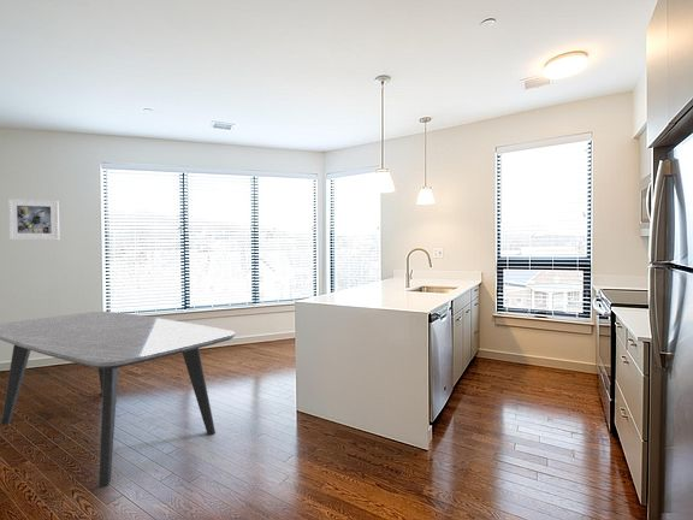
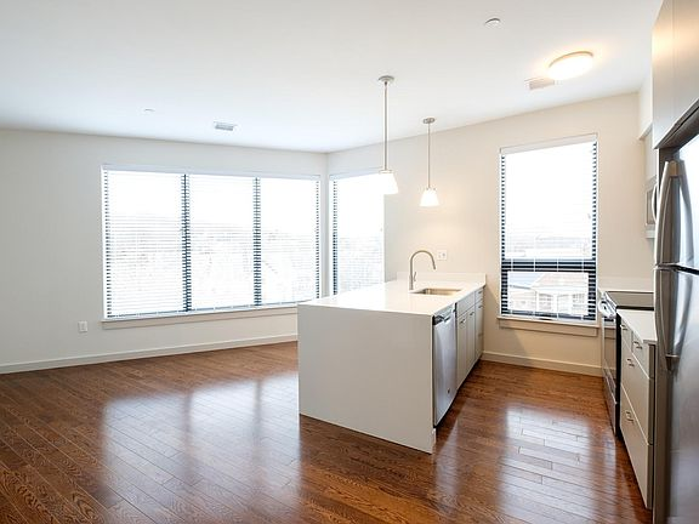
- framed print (34, 219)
- dining table (103, 378)
